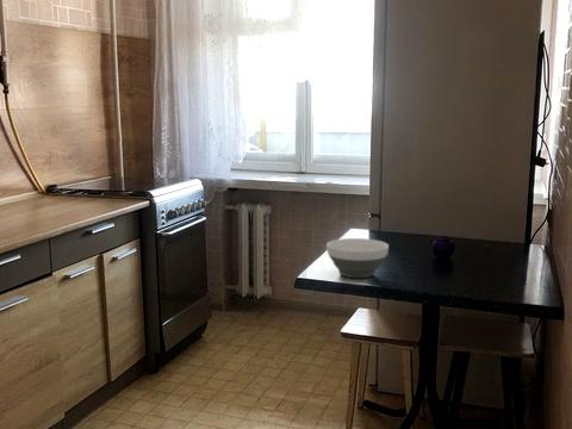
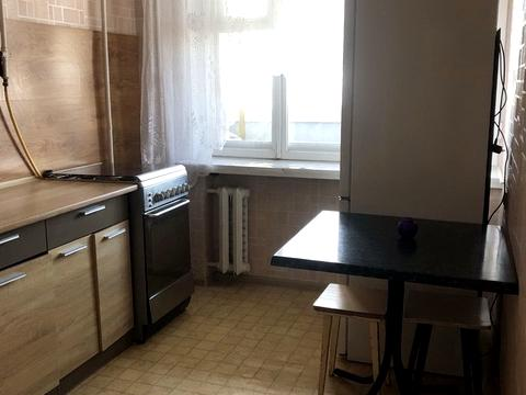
- bowl (356, 259)
